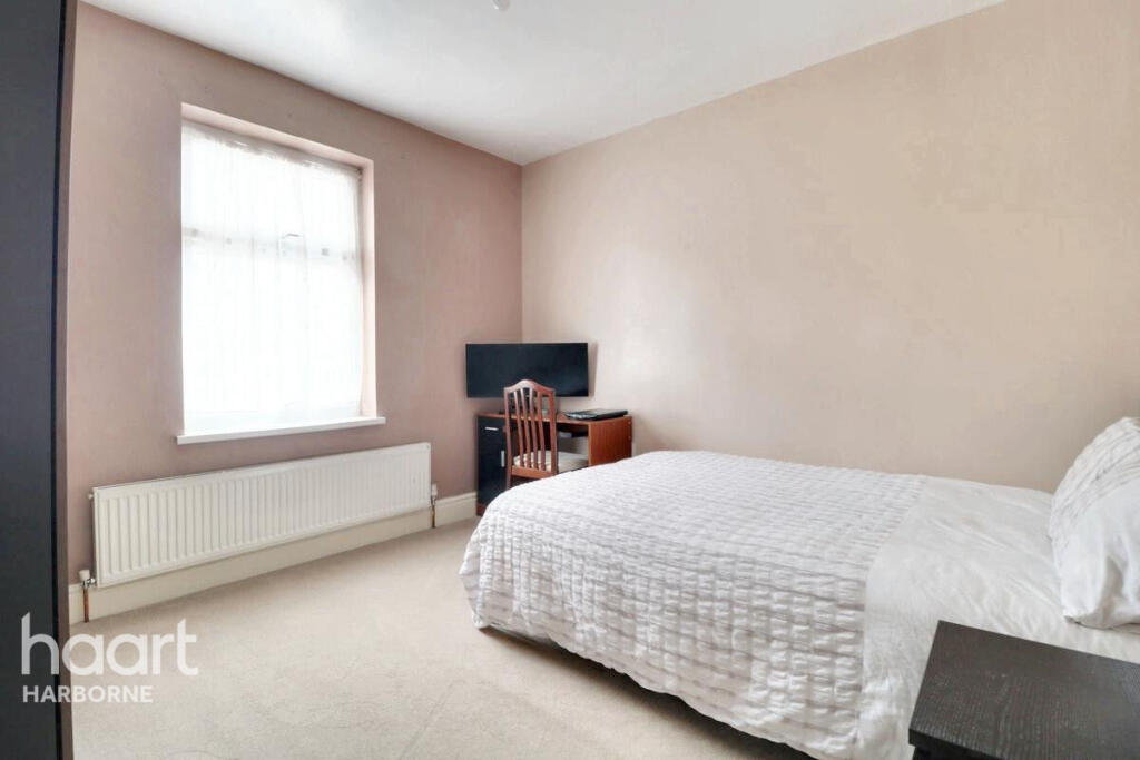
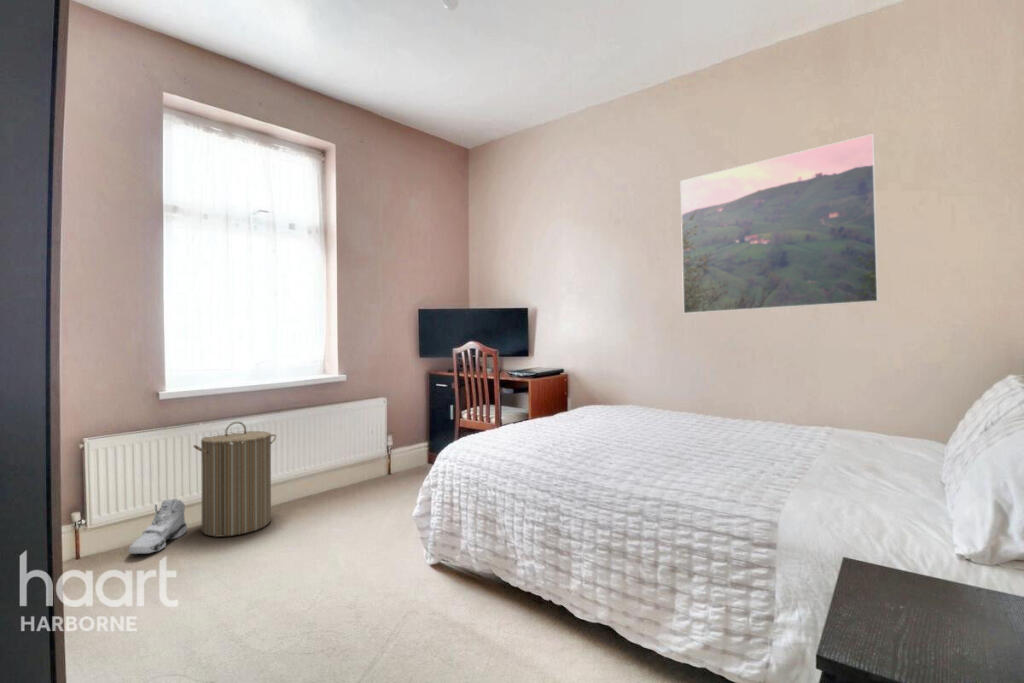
+ laundry hamper (237, 473)
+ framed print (768, 234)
+ sneaker (159, 523)
